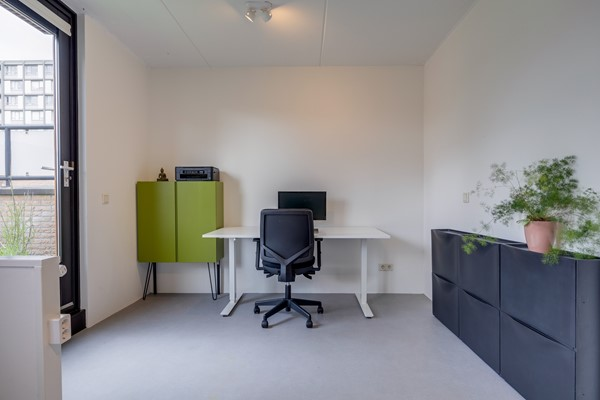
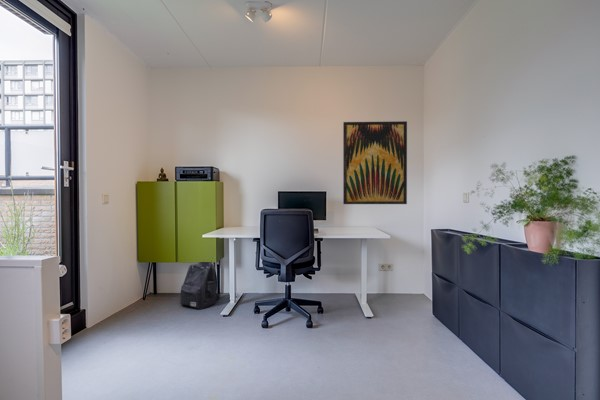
+ backpack (200, 282)
+ wall art (374, 163)
